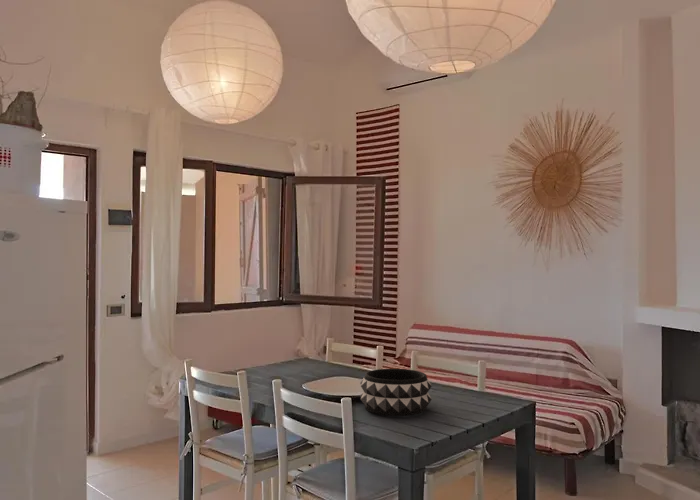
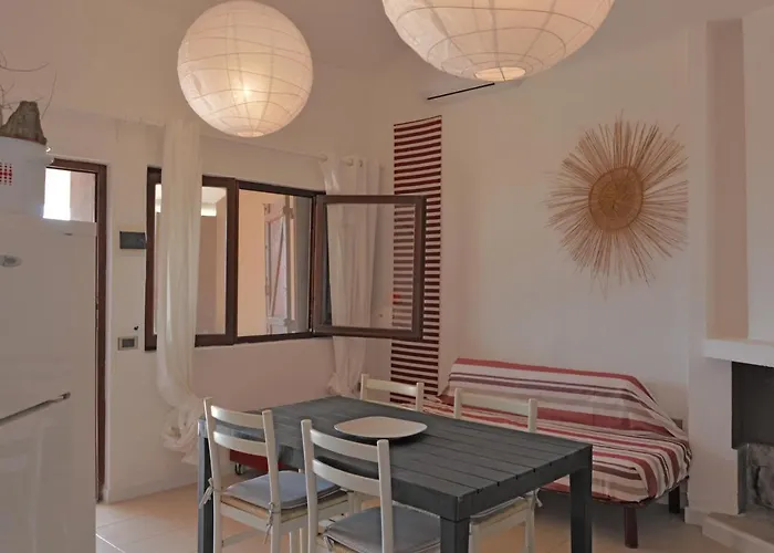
- decorative bowl (395, 391)
